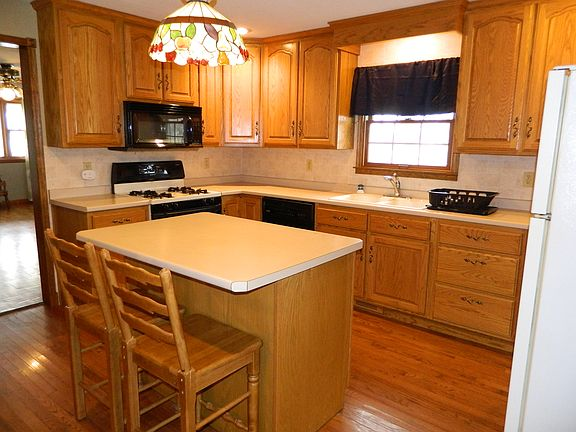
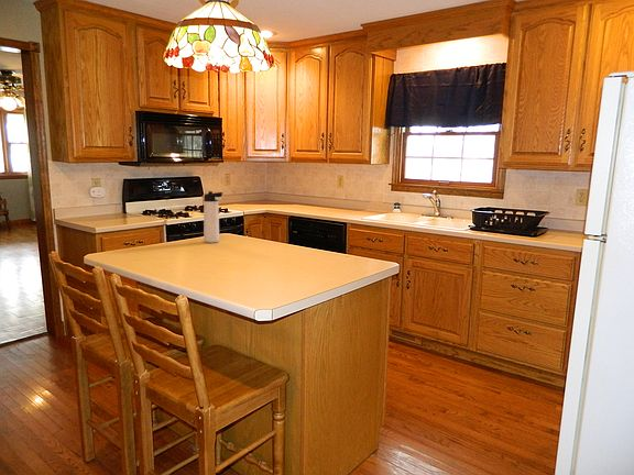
+ thermos bottle (214, 217)
